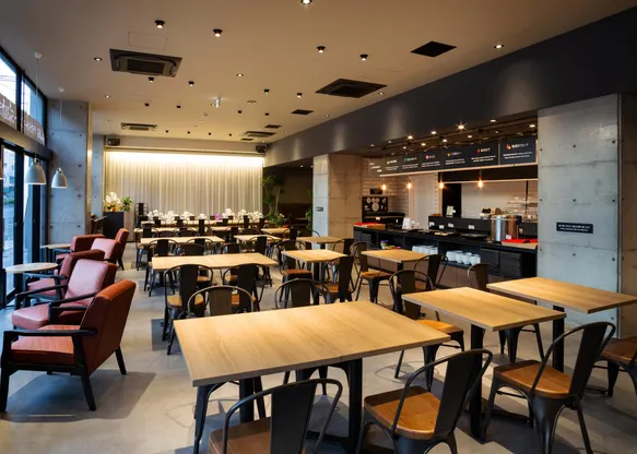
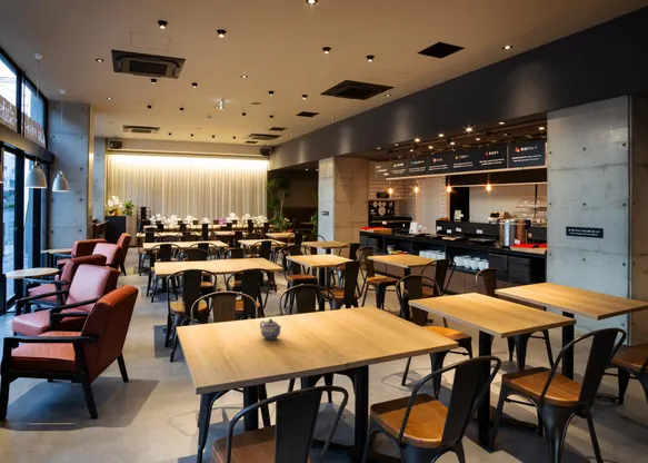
+ teapot (270, 328)
